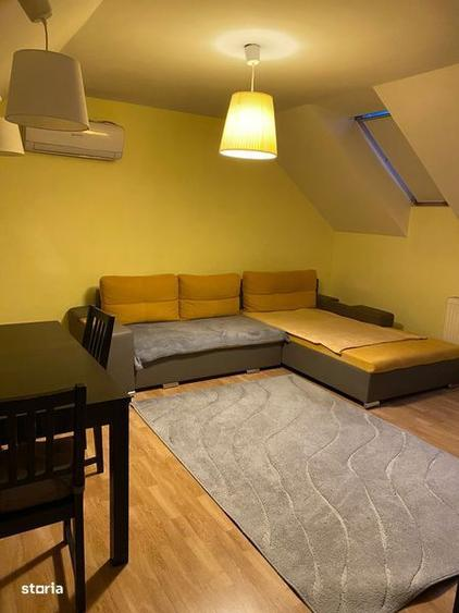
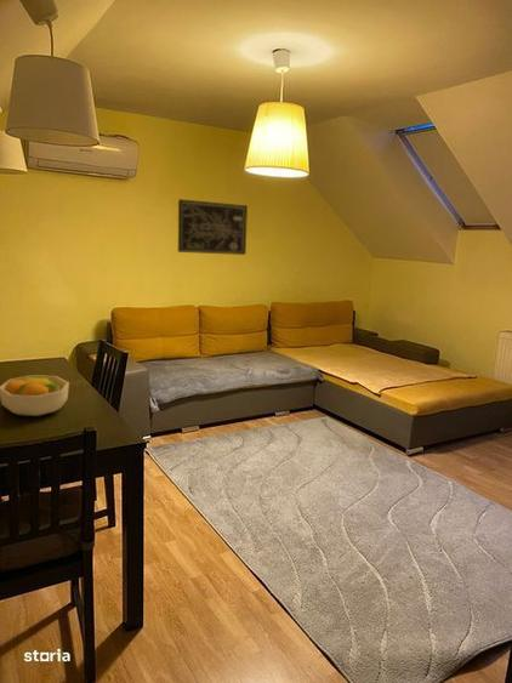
+ fruit bowl (34, 391)
+ wall art (212, 228)
